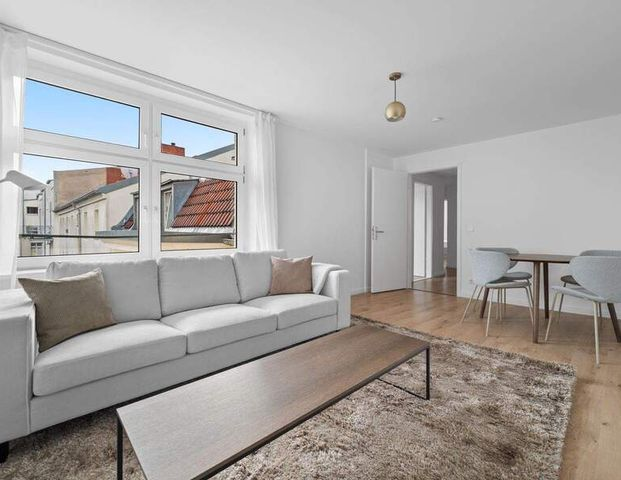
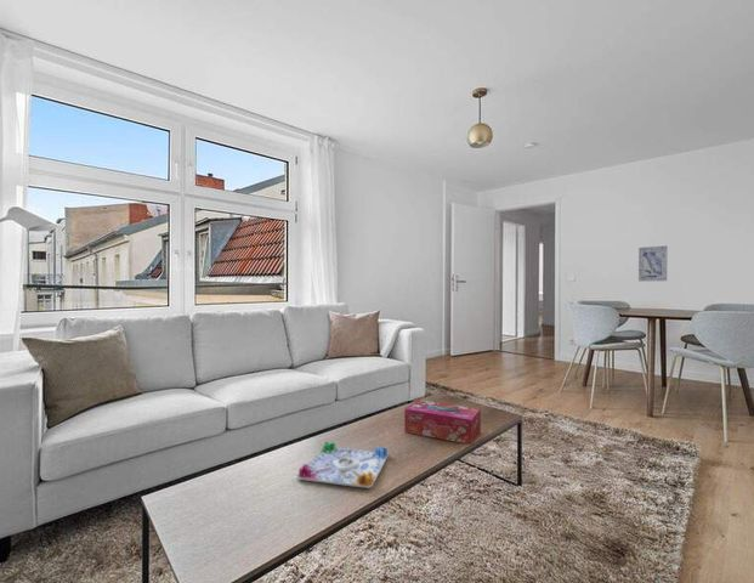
+ wall art (652, 264)
+ tissue box (442, 420)
+ board game (345, 462)
